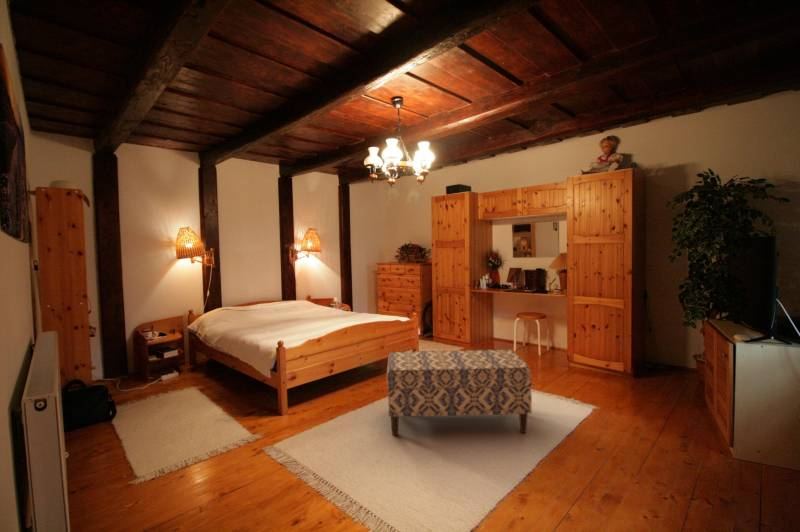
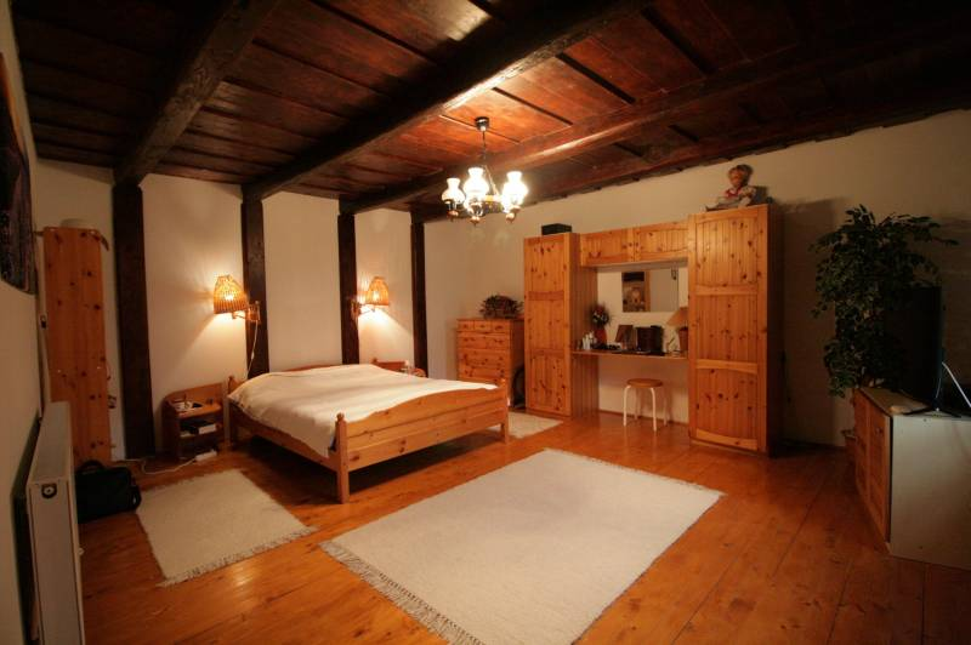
- bench (455, 389)
